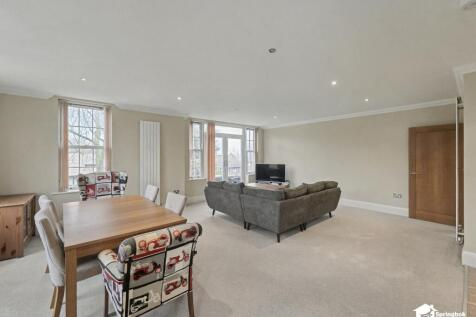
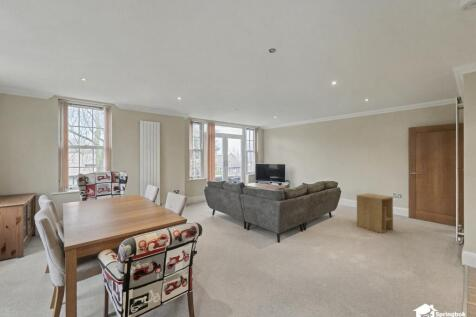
+ side table (374, 211)
